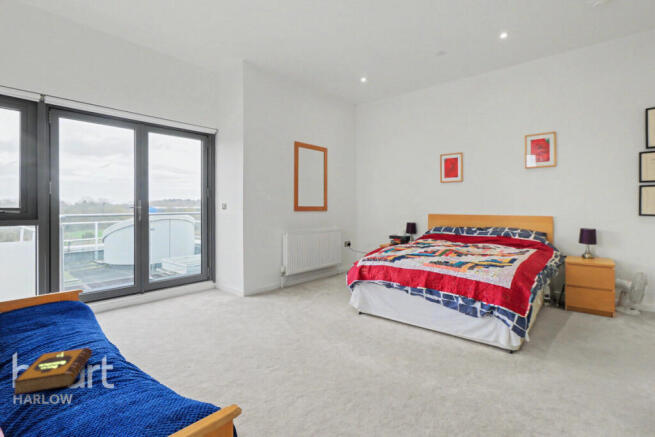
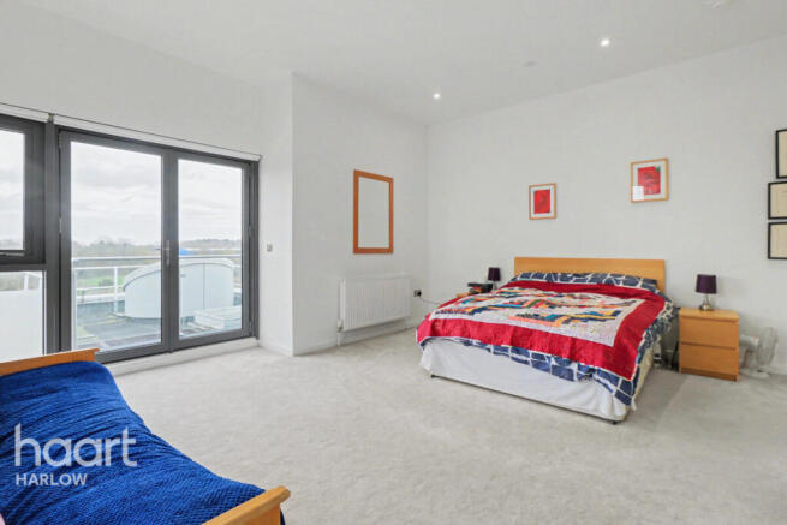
- hardback book (57, 368)
